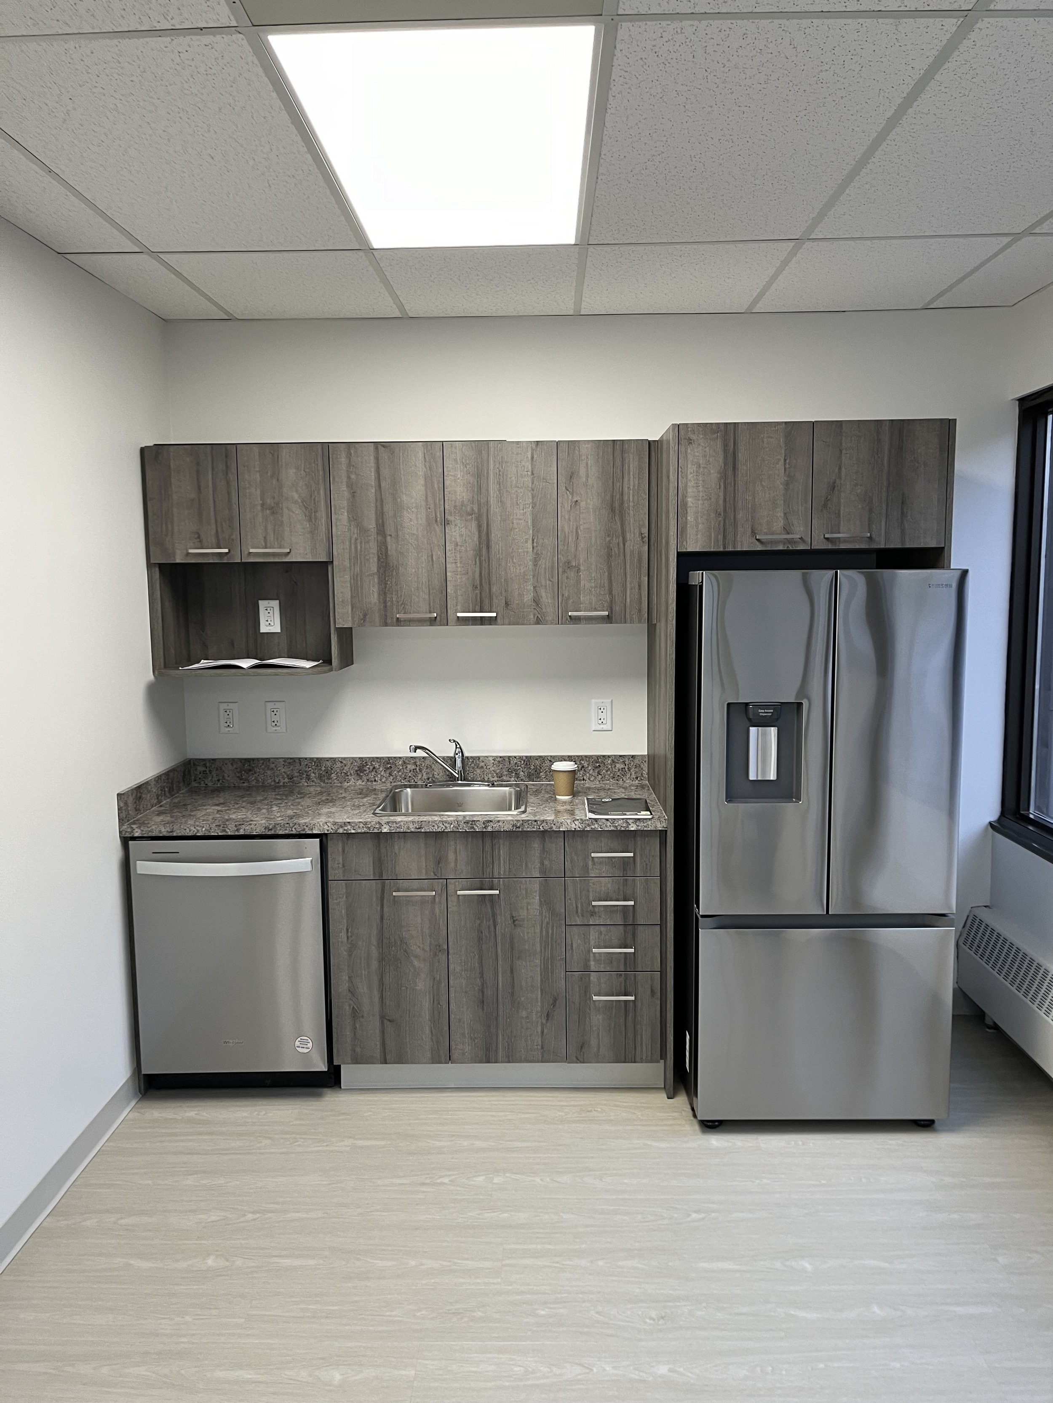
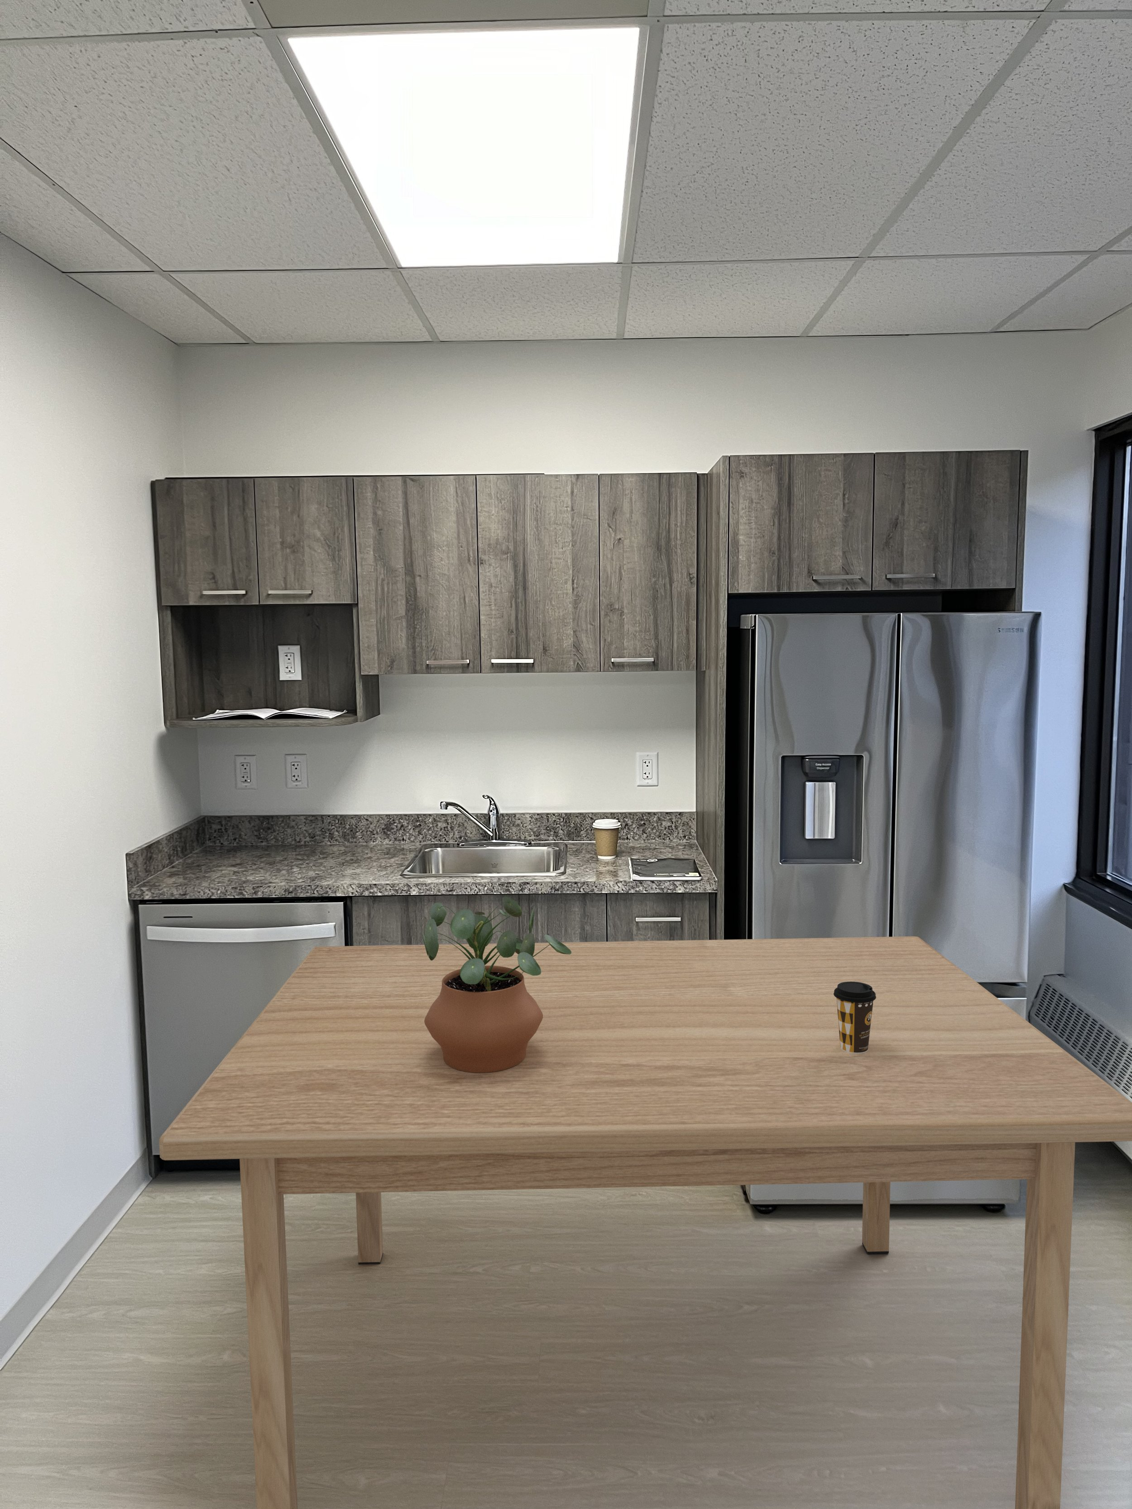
+ table (634, 1187)
+ coffee cup (854, 1017)
+ potted plant (498, 976)
